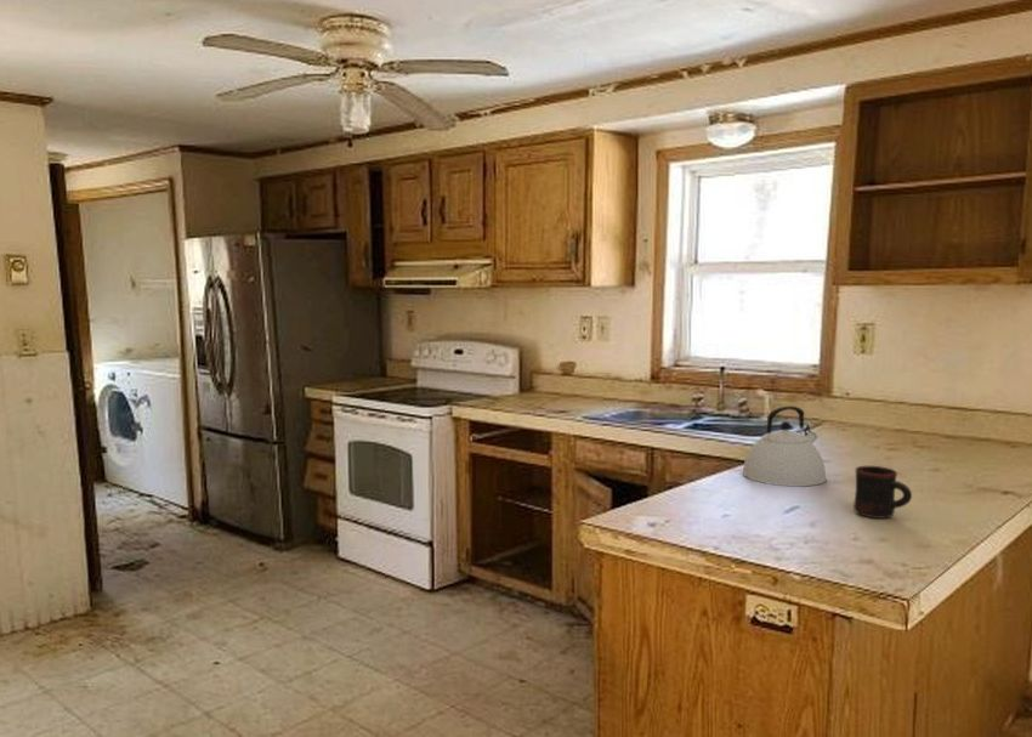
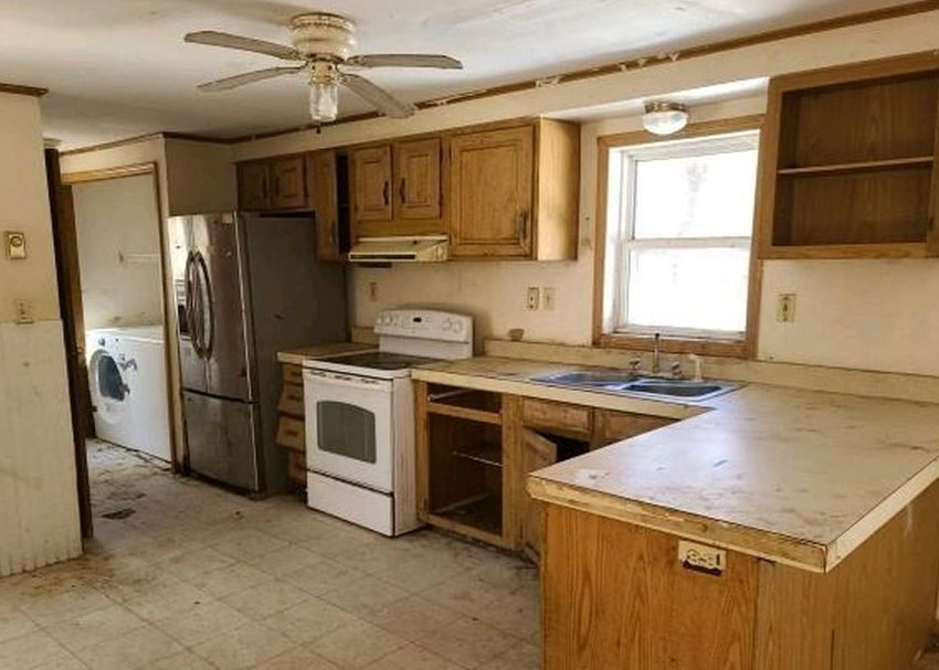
- kettle (786, 441)
- mug (883, 493)
